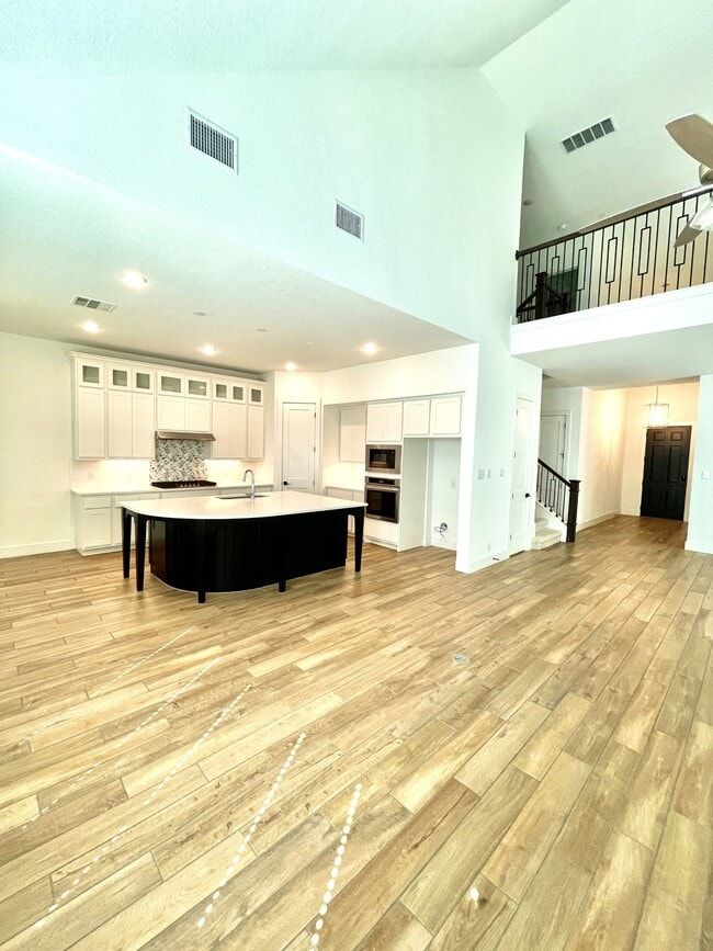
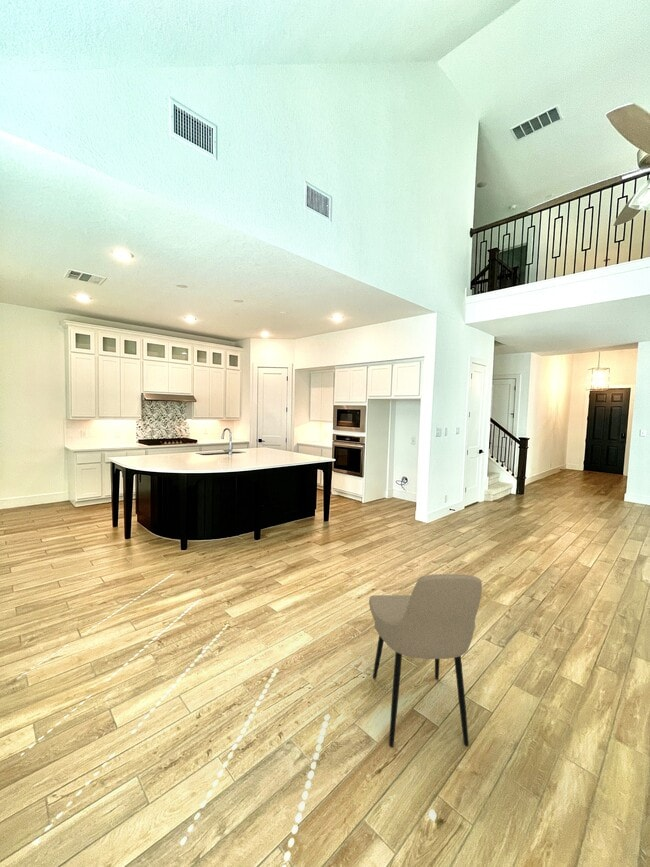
+ dining chair (423, 632)
